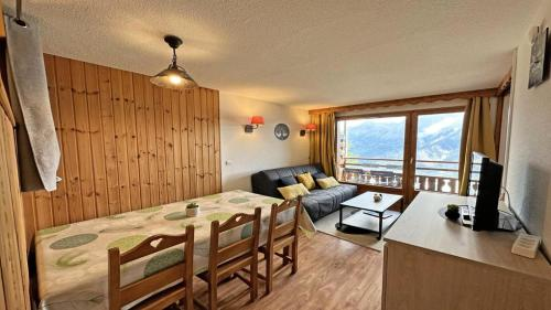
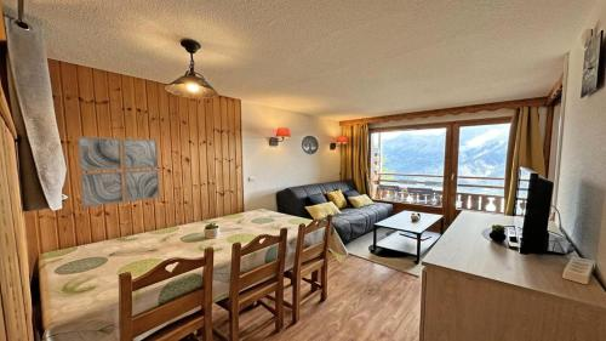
+ wall art (124, 169)
